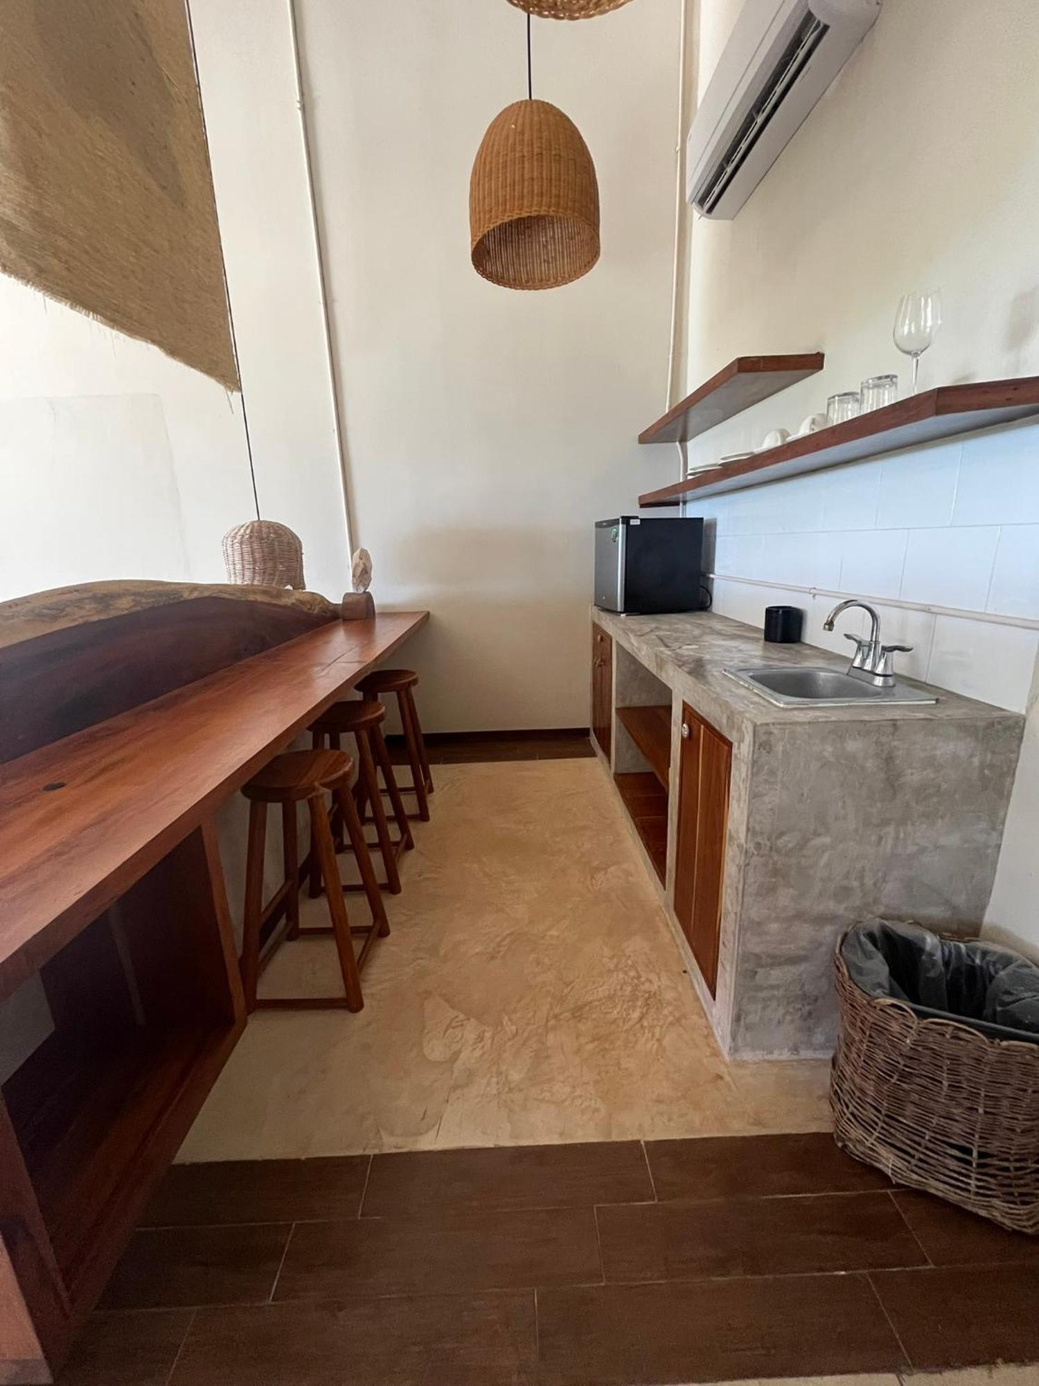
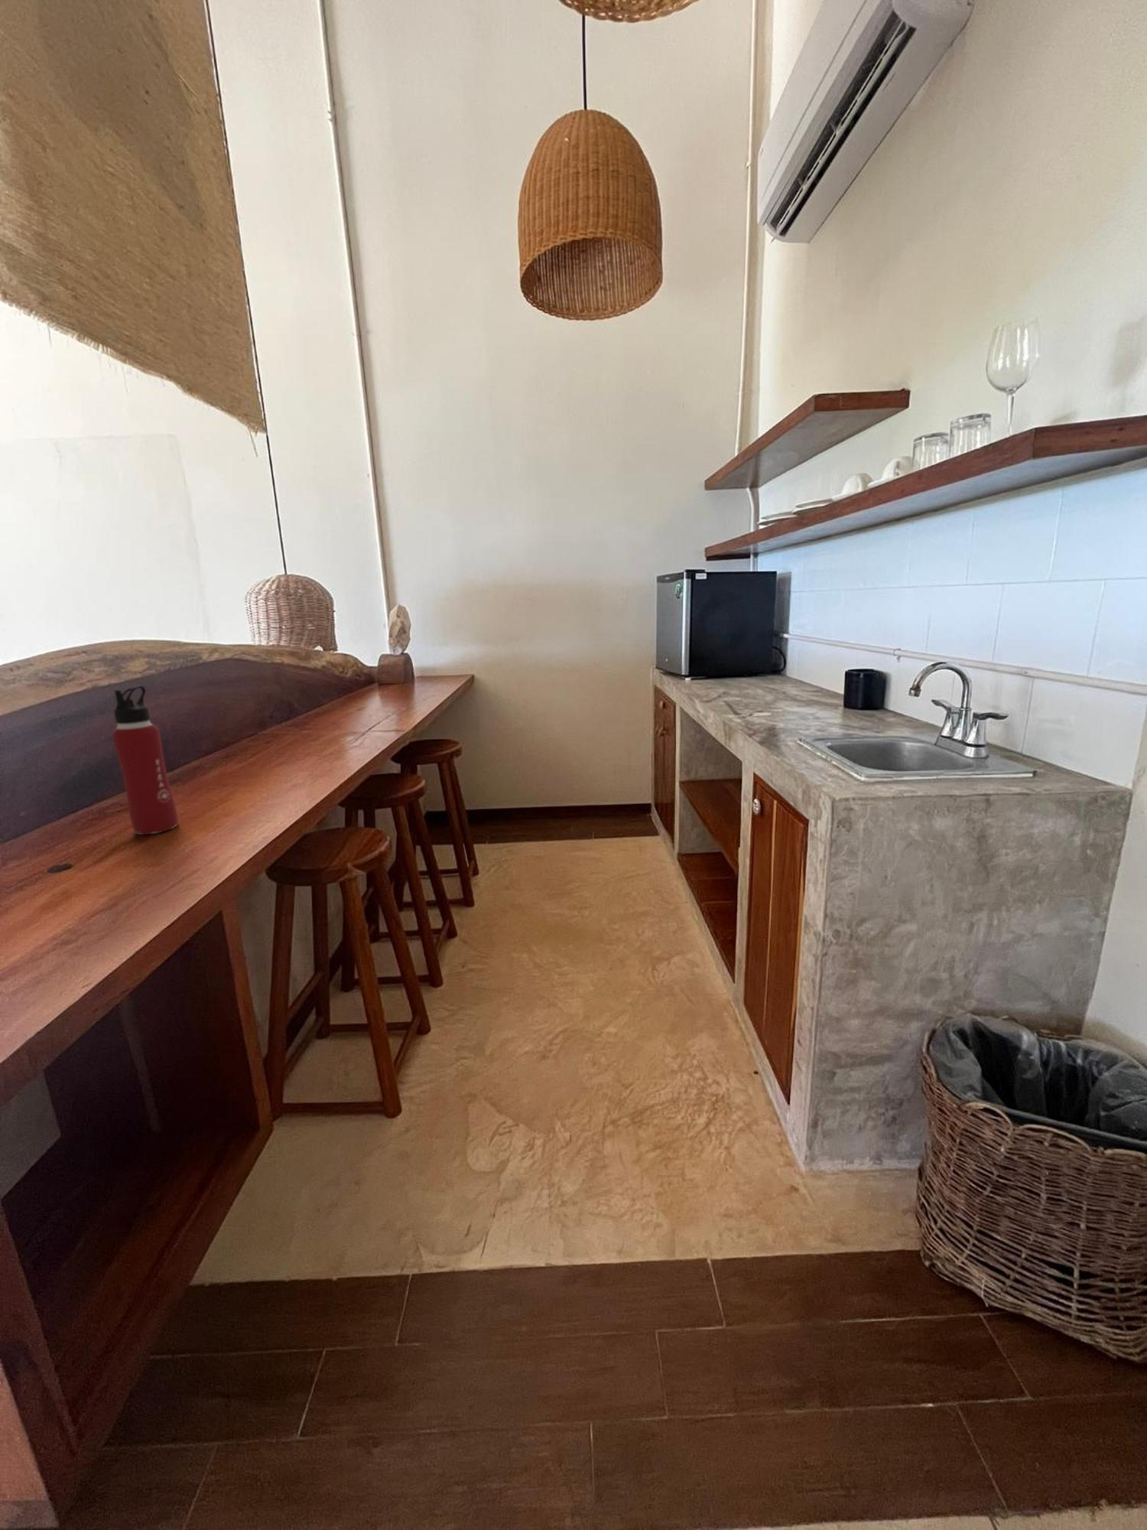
+ water bottle (142, 760)
